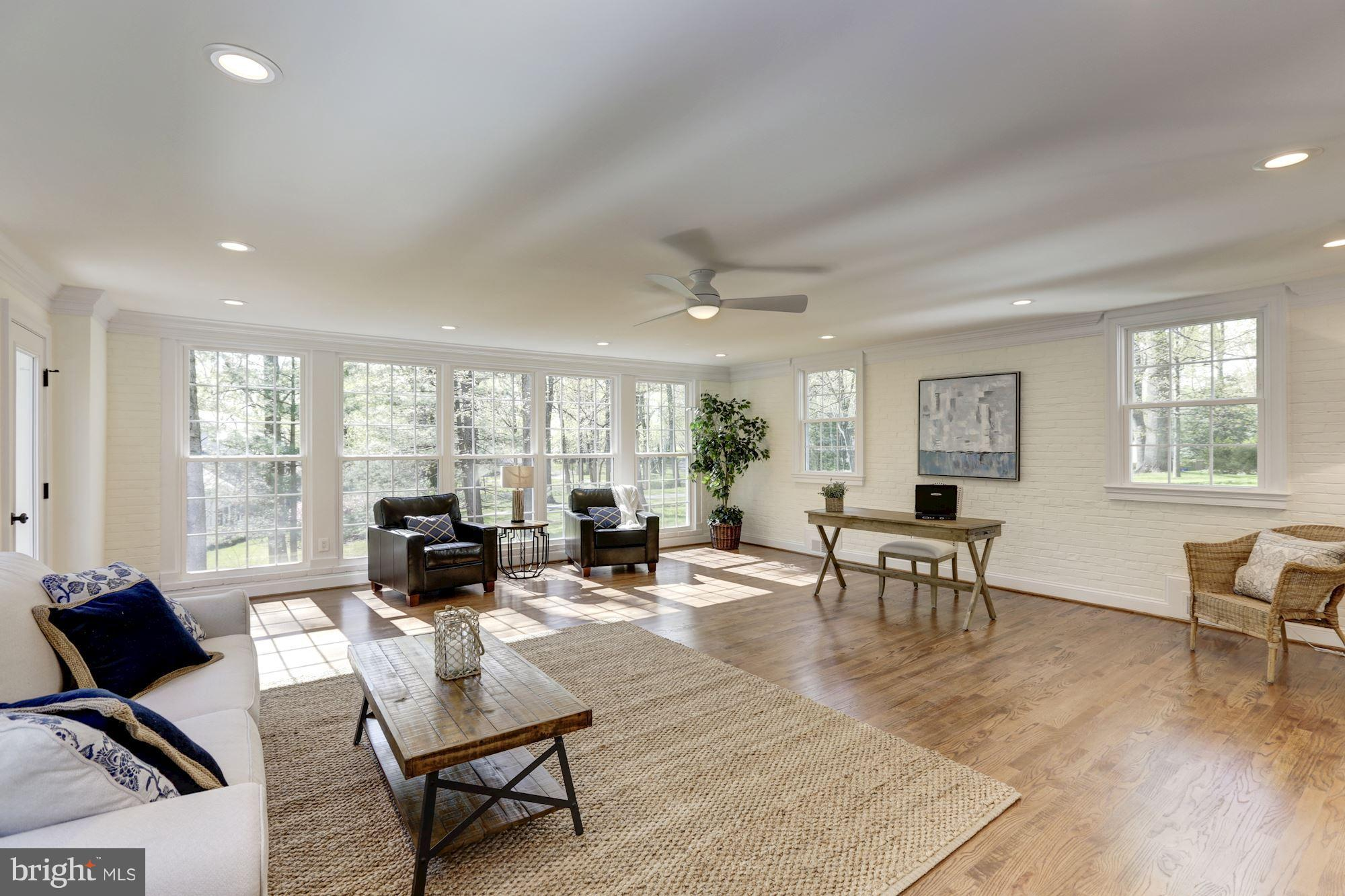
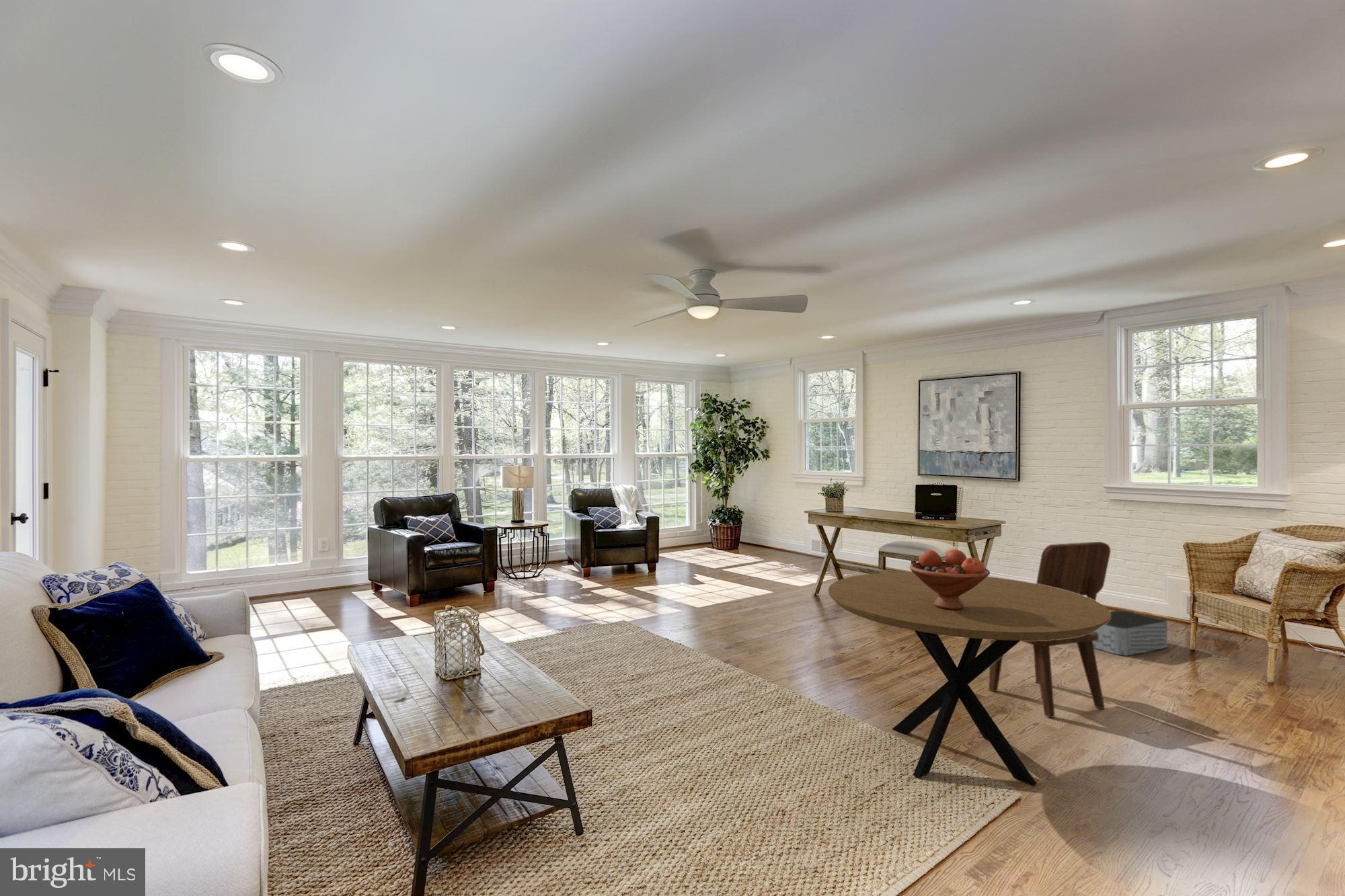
+ dining table (958, 675)
+ storage bin (1122, 632)
+ fruit bowl (948, 579)
+ dining chair (1043, 640)
